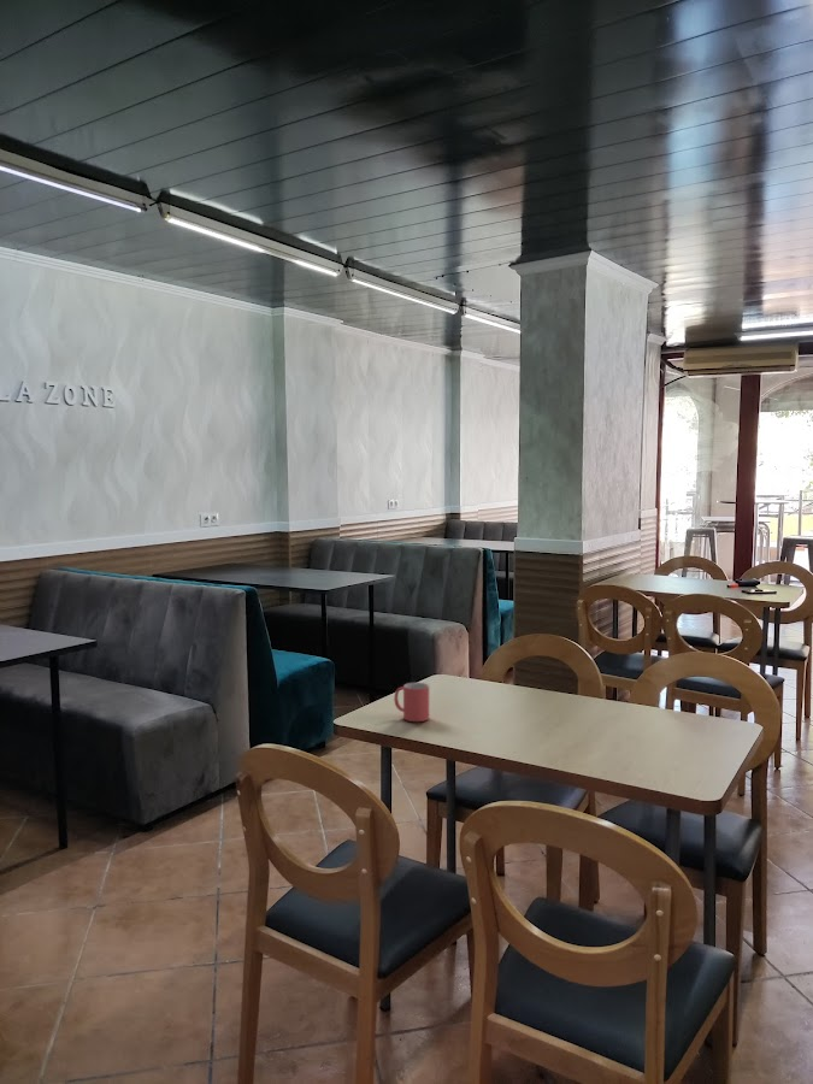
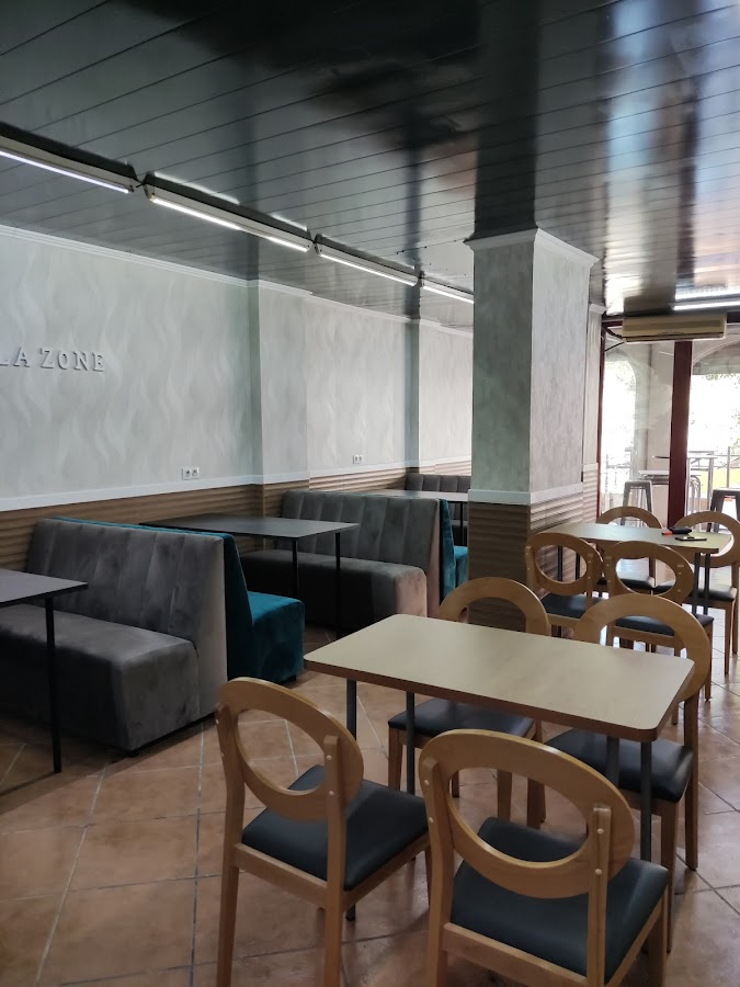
- mug (411, 701)
